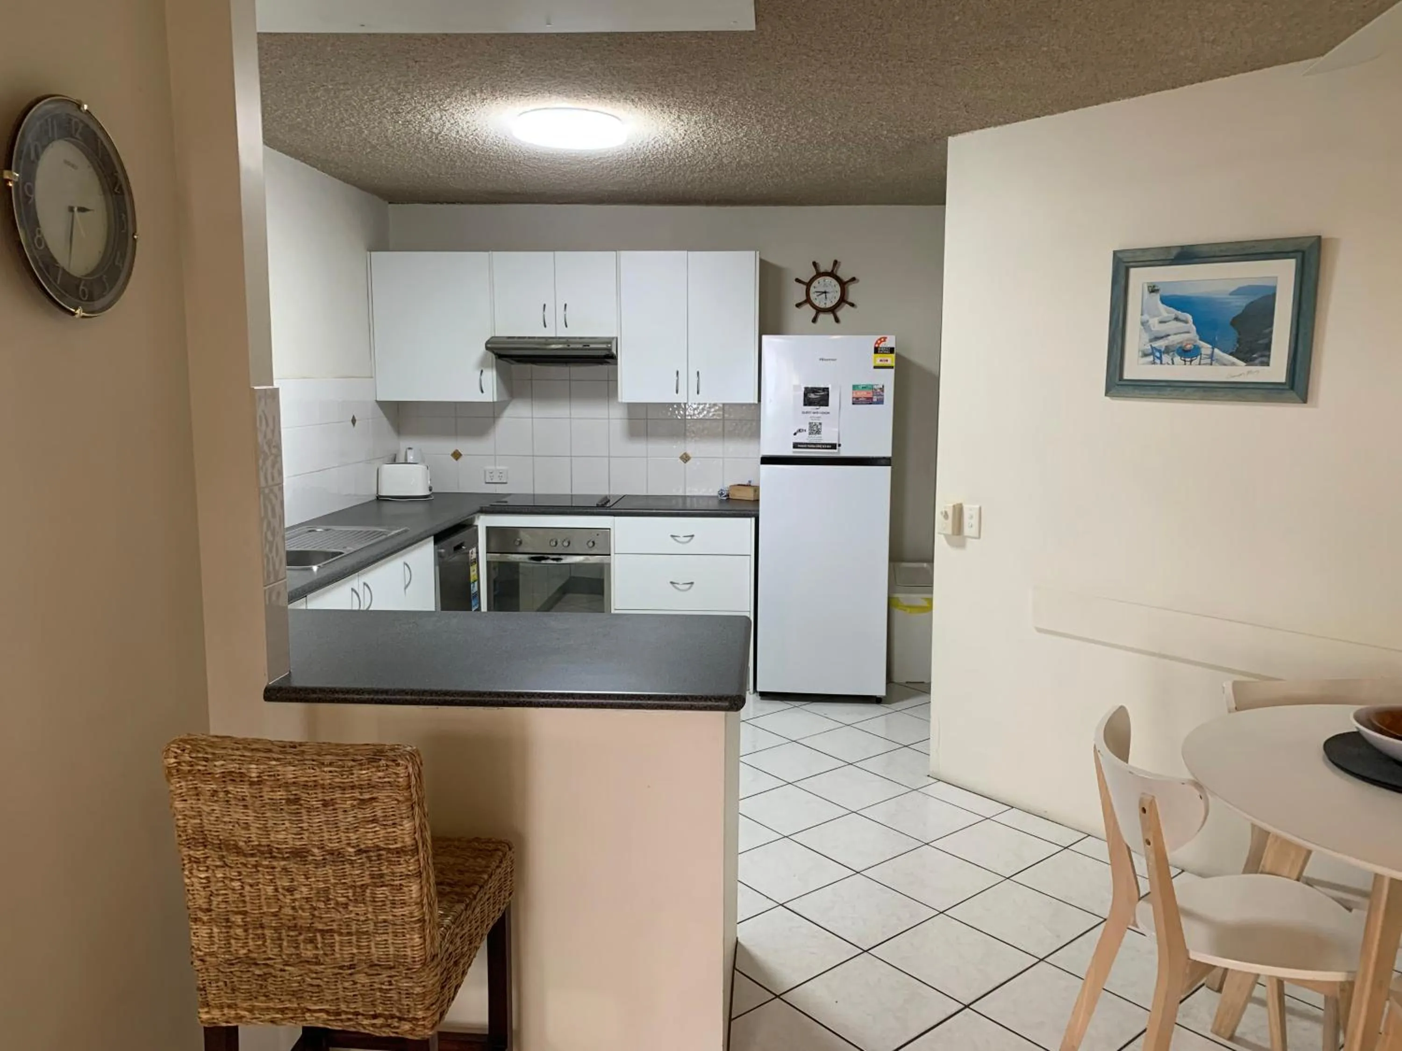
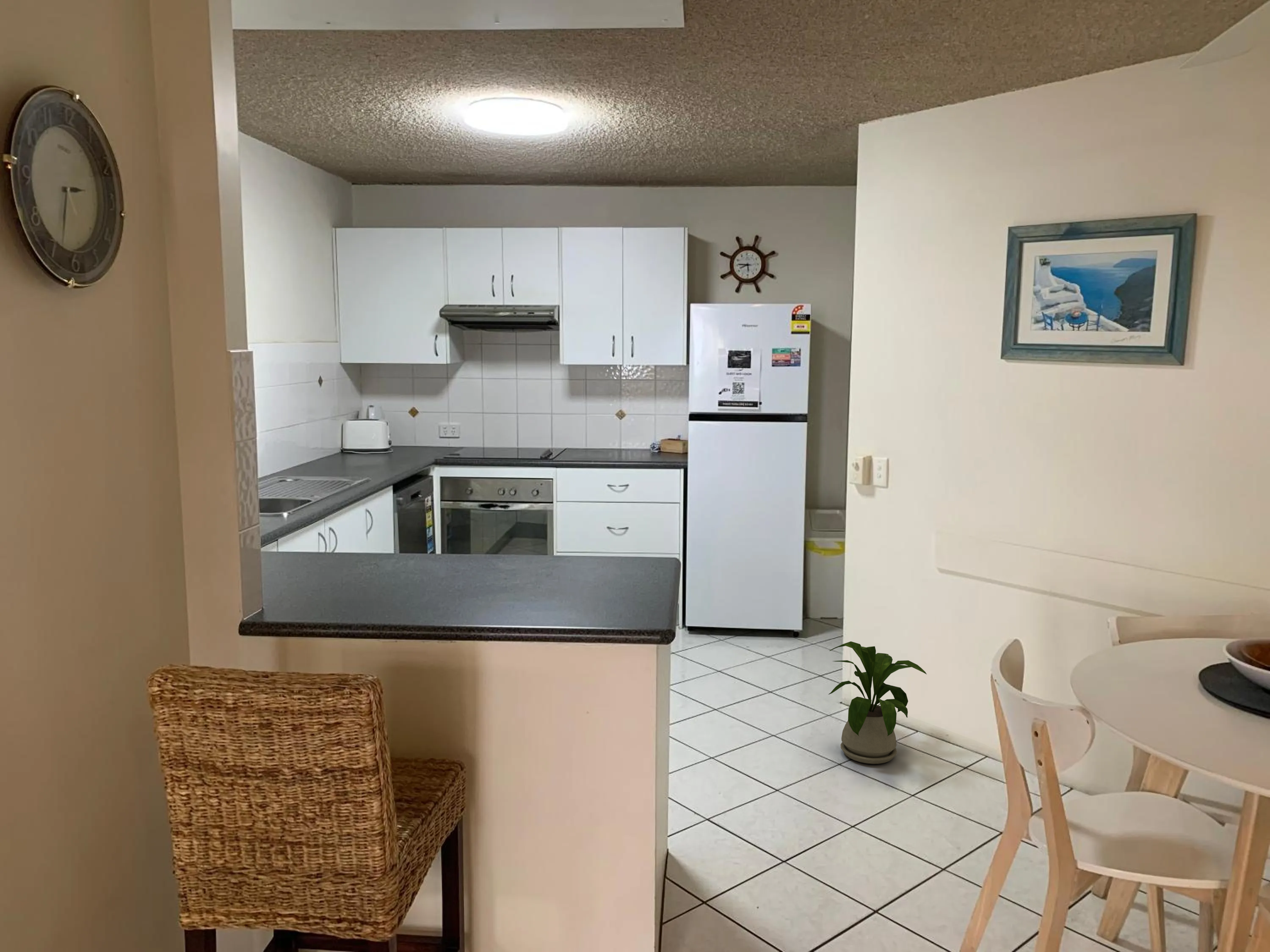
+ house plant (880, 693)
